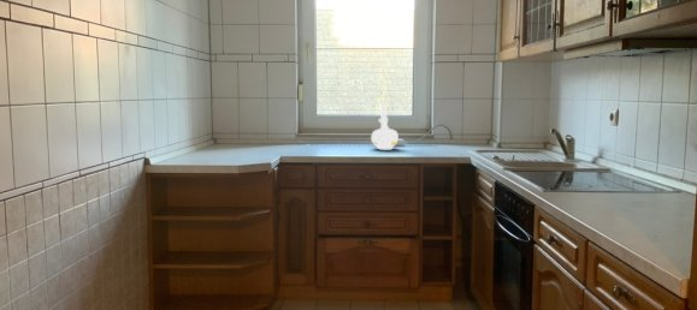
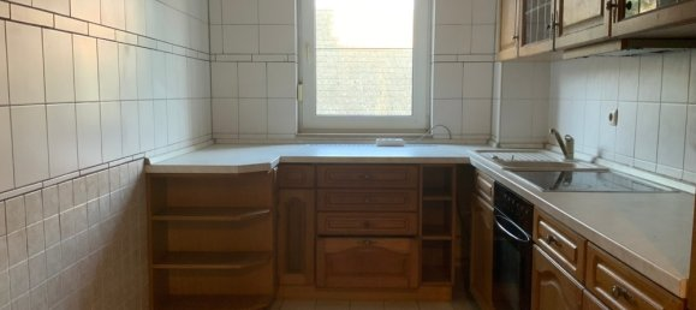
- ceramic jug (384, 126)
